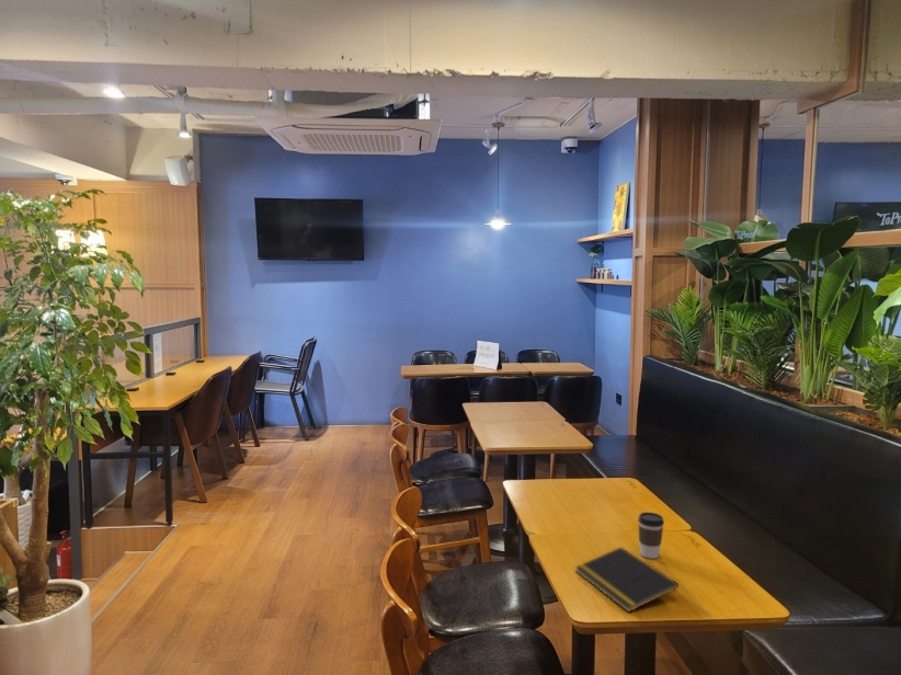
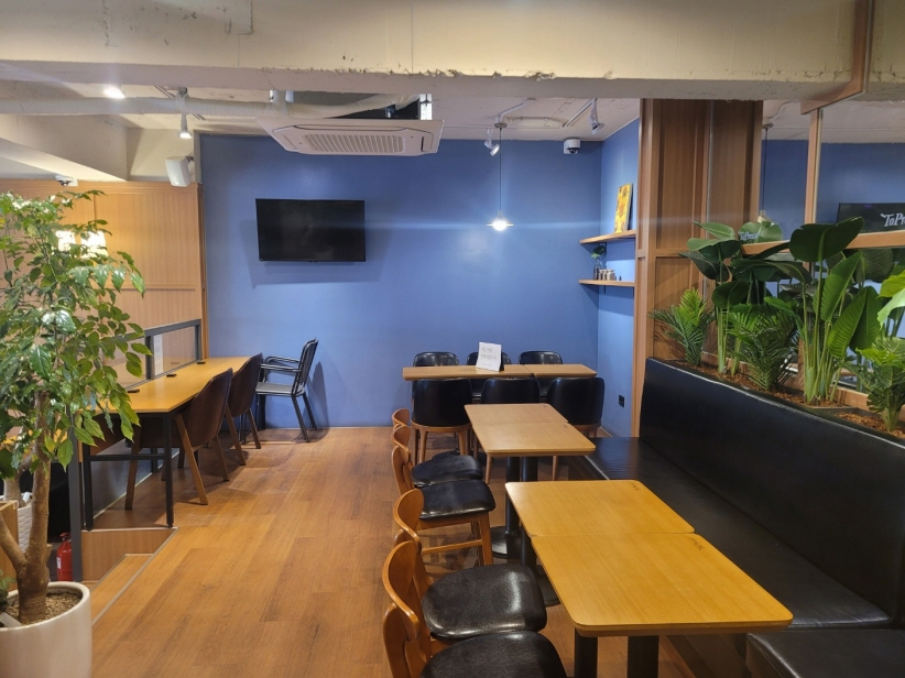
- coffee cup (650, 535)
- notepad (624, 576)
